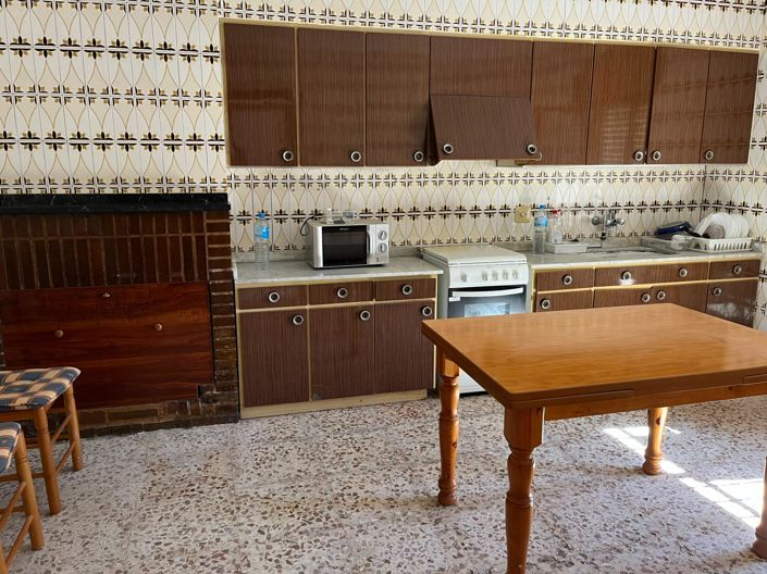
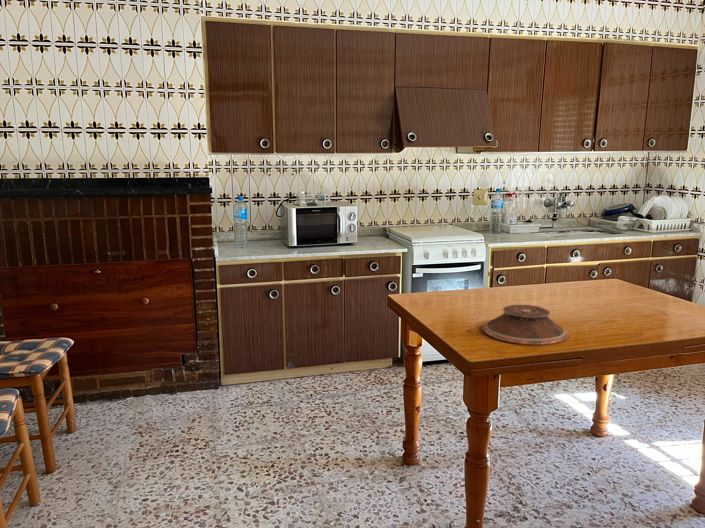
+ plate (525, 321)
